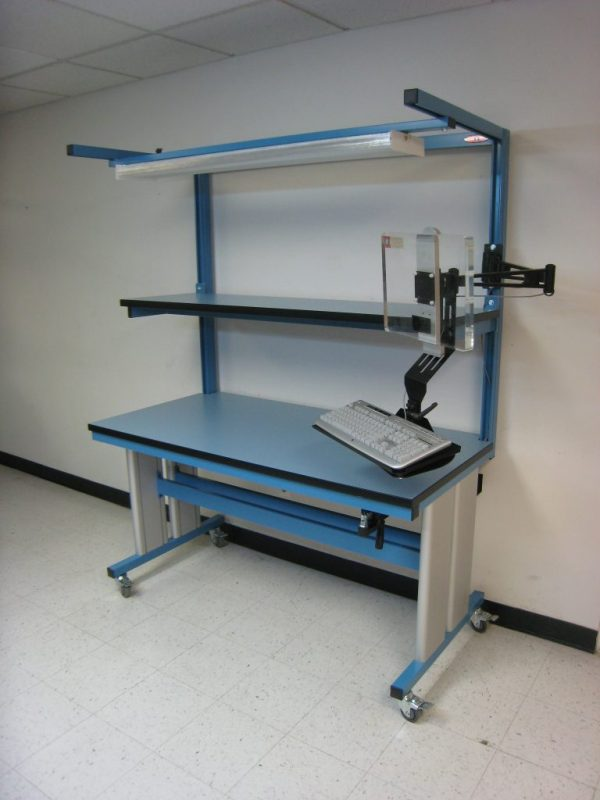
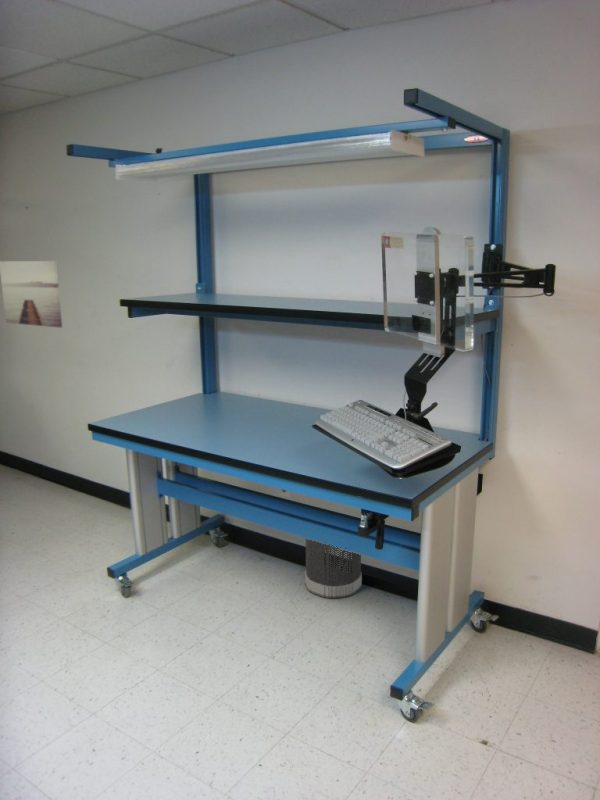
+ wastebasket (333, 553)
+ wall art (29, 293)
